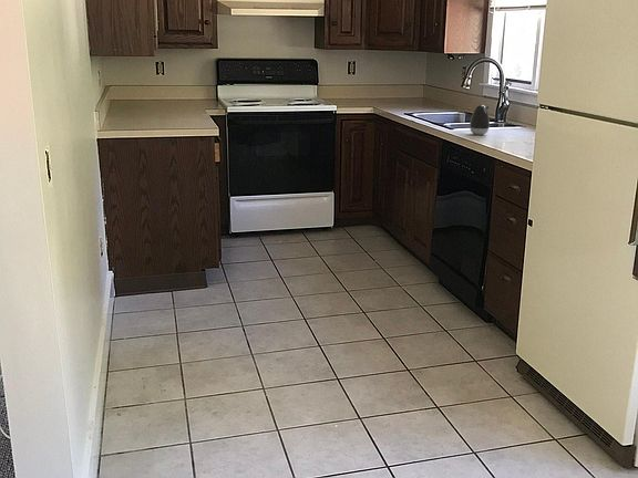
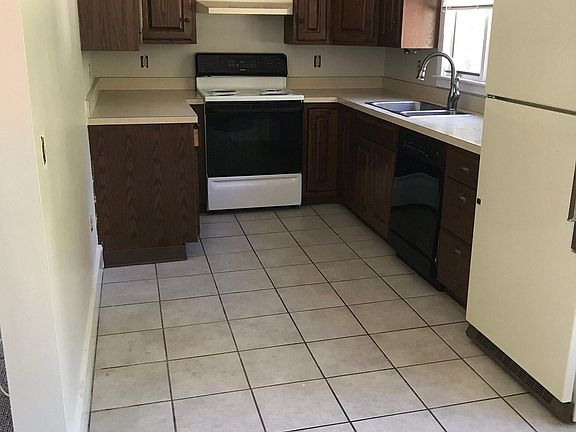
- pump dispenser (480, 119)
